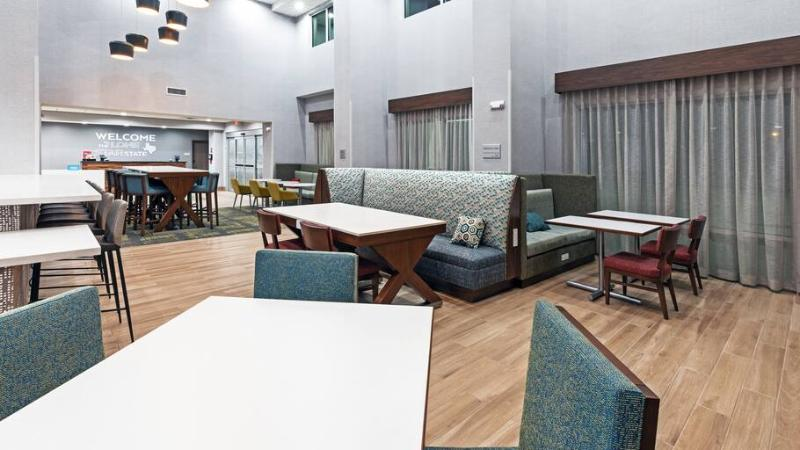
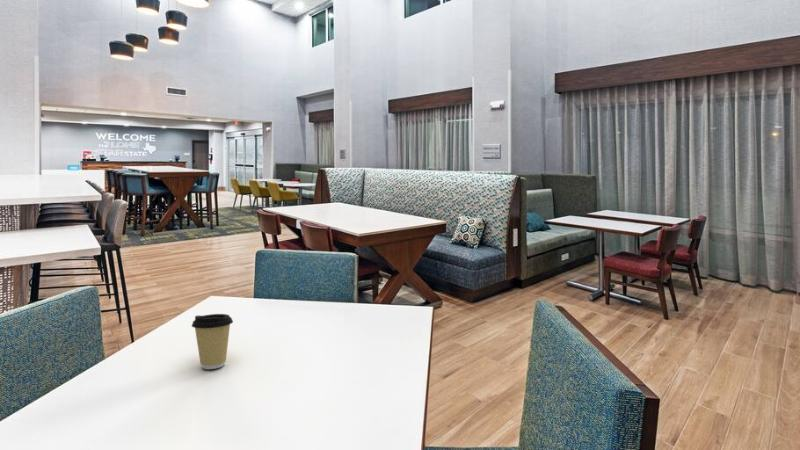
+ coffee cup (213, 340)
